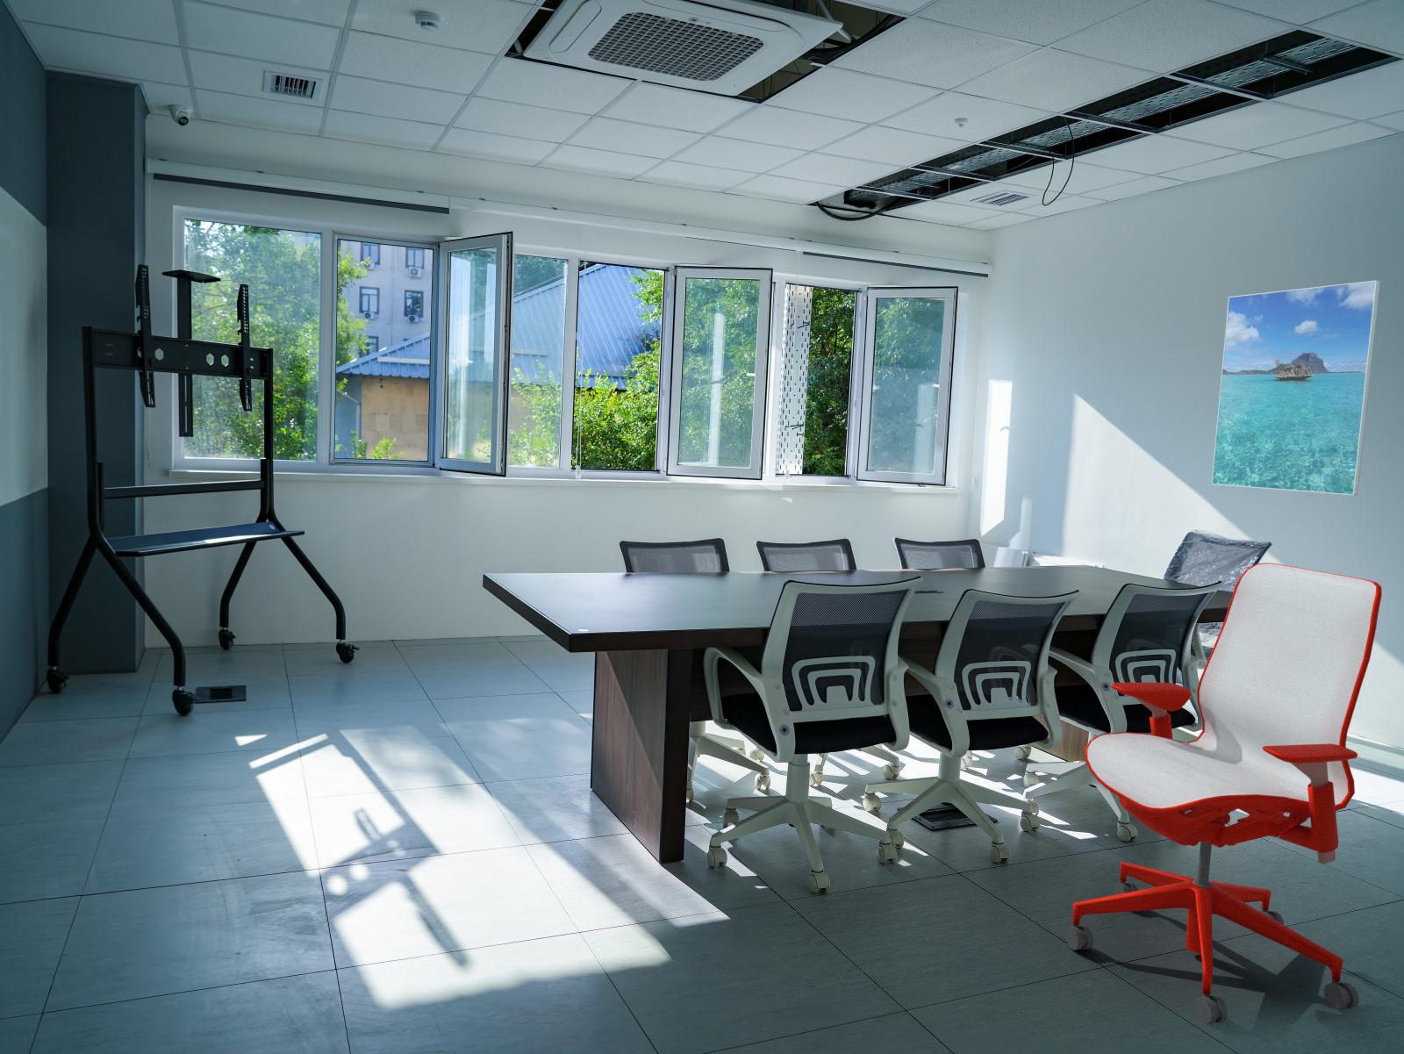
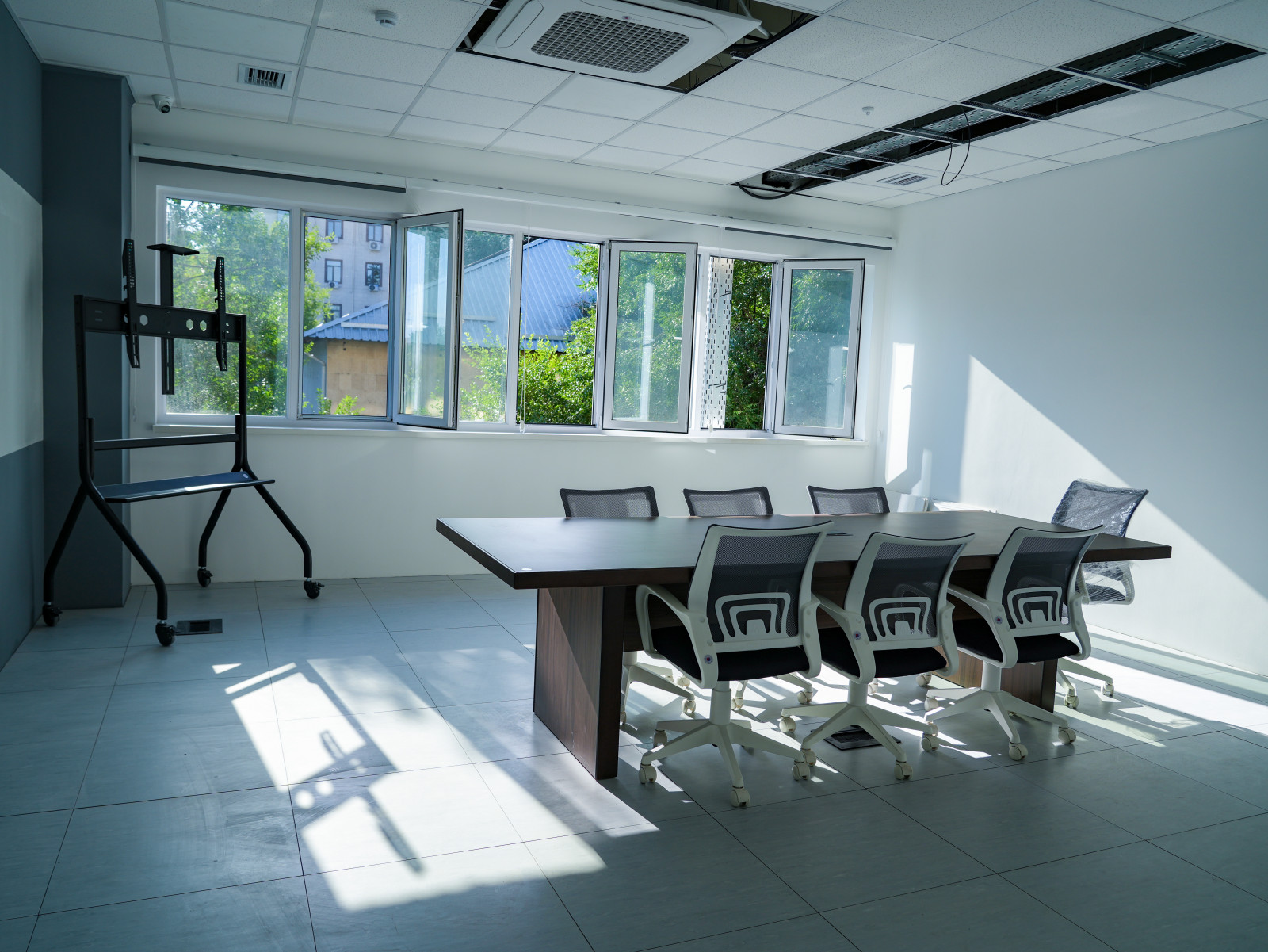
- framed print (1289, 390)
- office chair (1212, 765)
